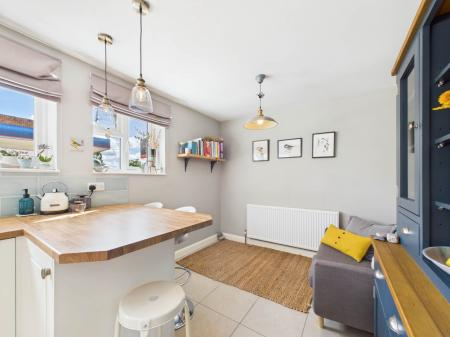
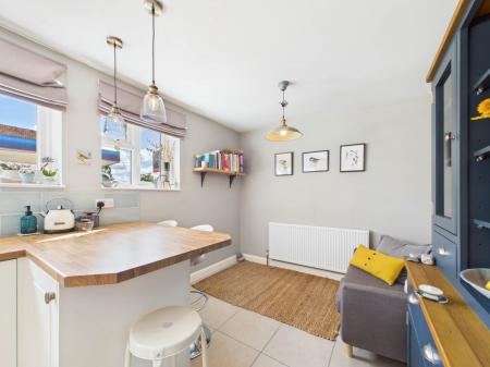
+ architectural model (430, 290)
